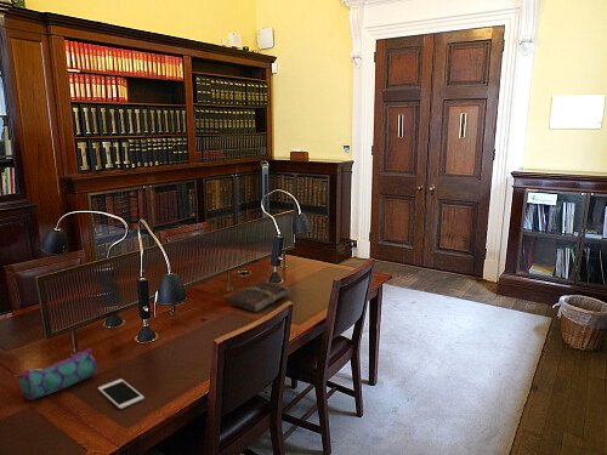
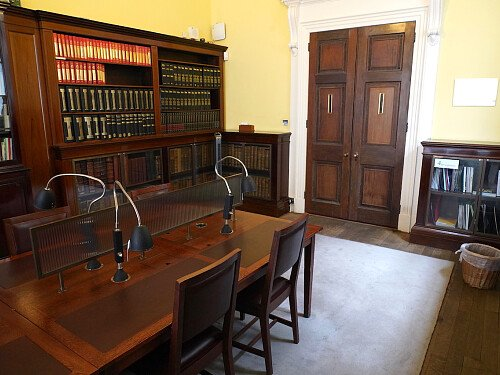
- pencil case (59, 372)
- cell phone (120, 392)
- book (260, 295)
